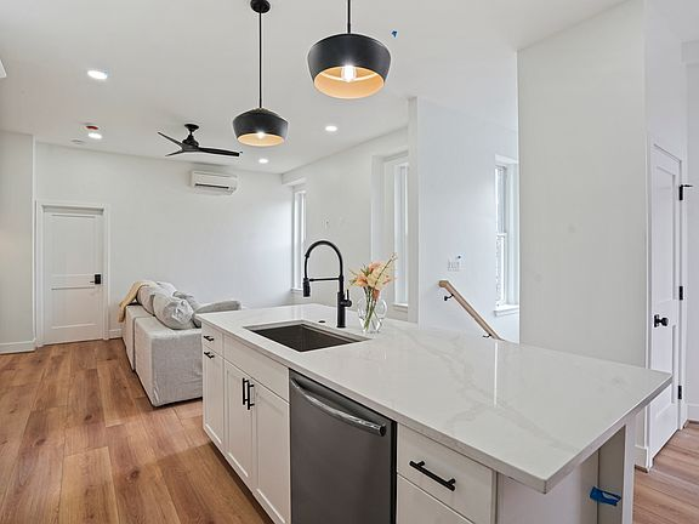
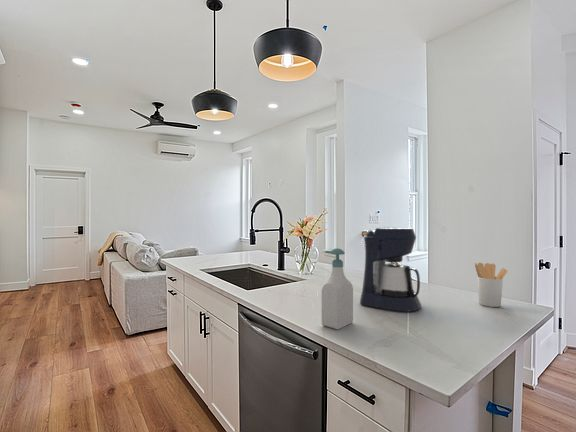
+ coffee maker (389, 265)
+ soap bottle (335, 285)
+ utensil holder (488, 283)
